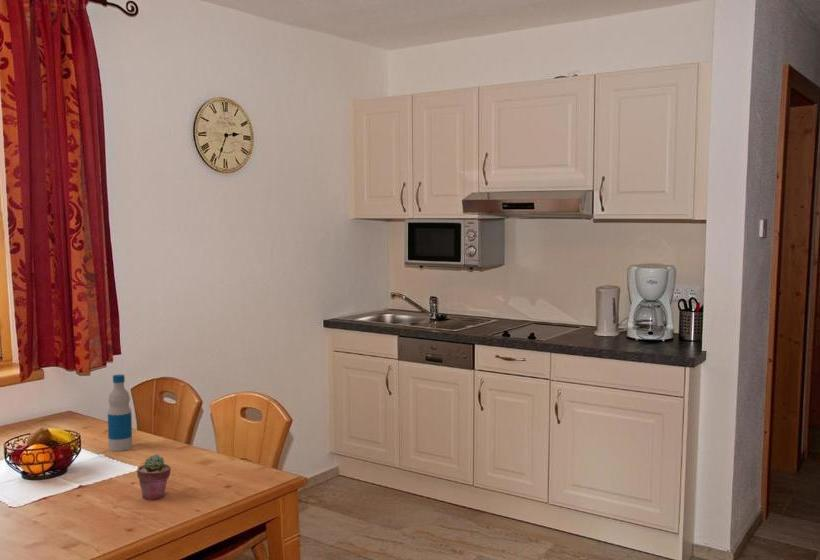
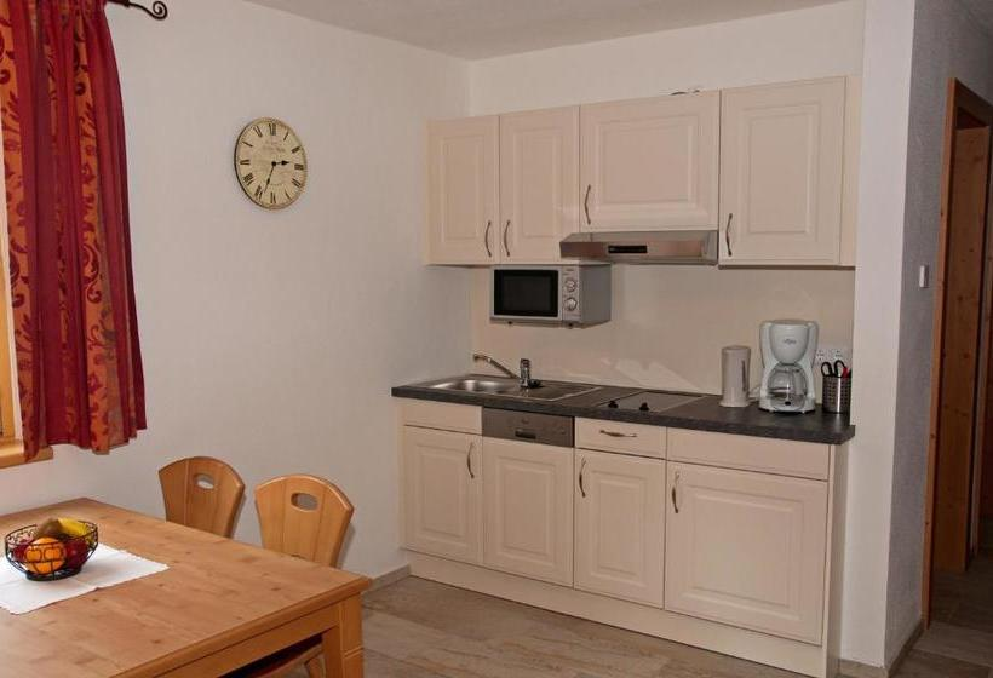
- potted succulent (154, 476)
- bottle (119, 411)
